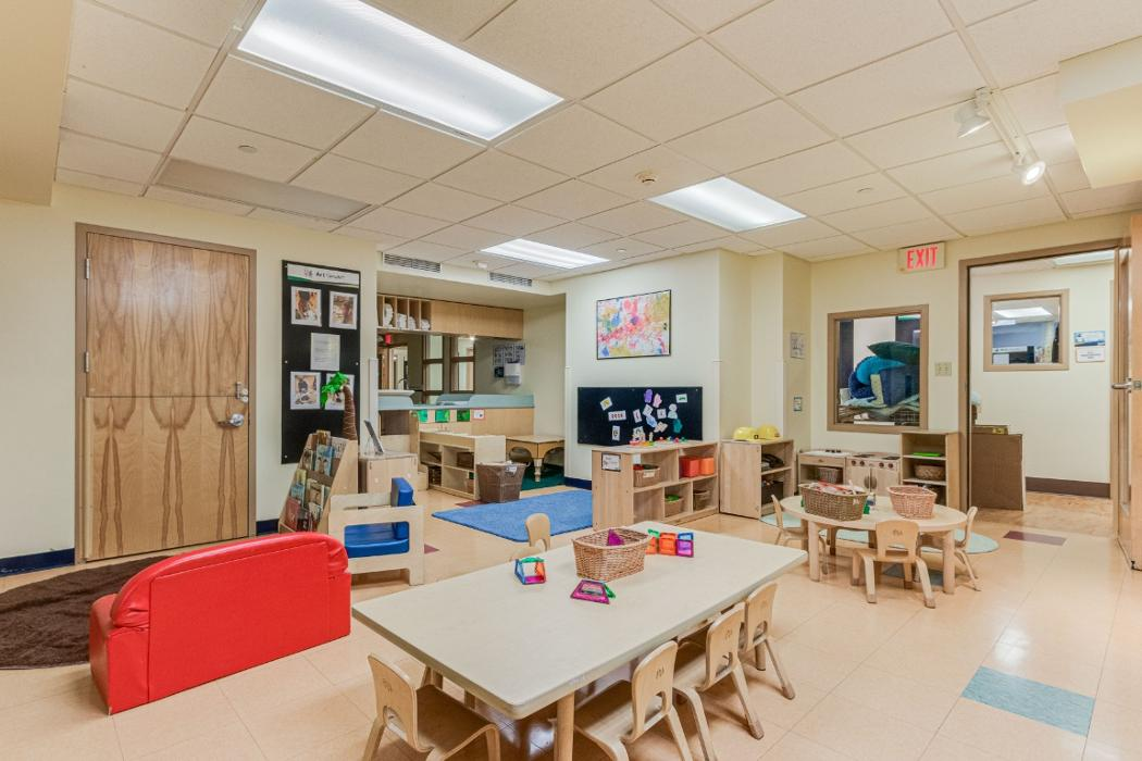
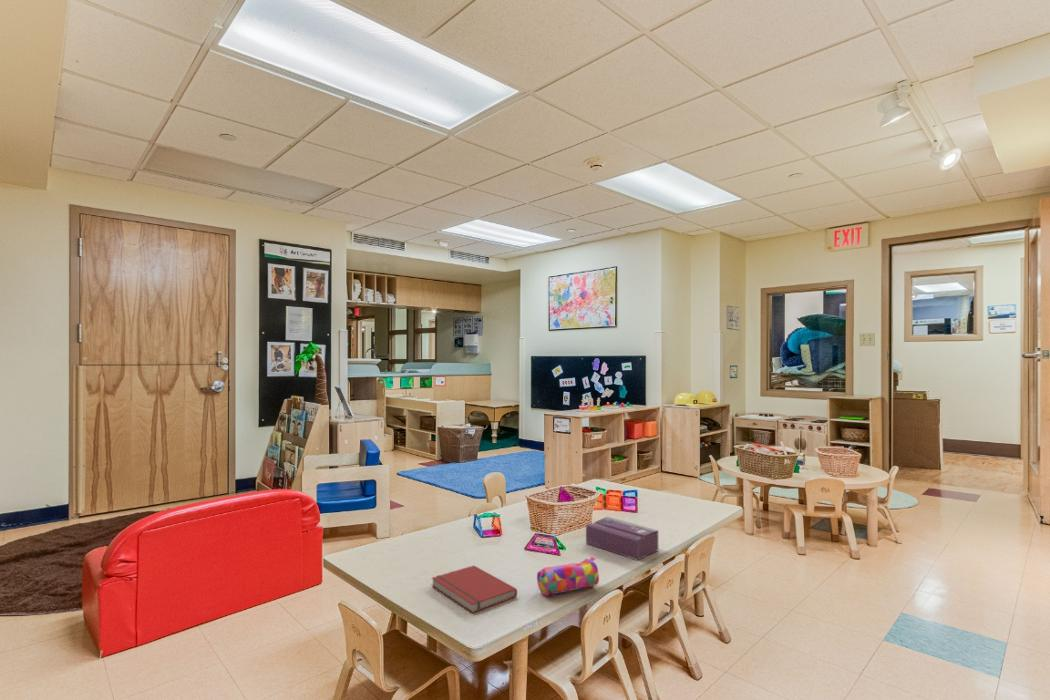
+ pencil case (568, 575)
+ tissue box (621, 536)
+ book (473, 586)
